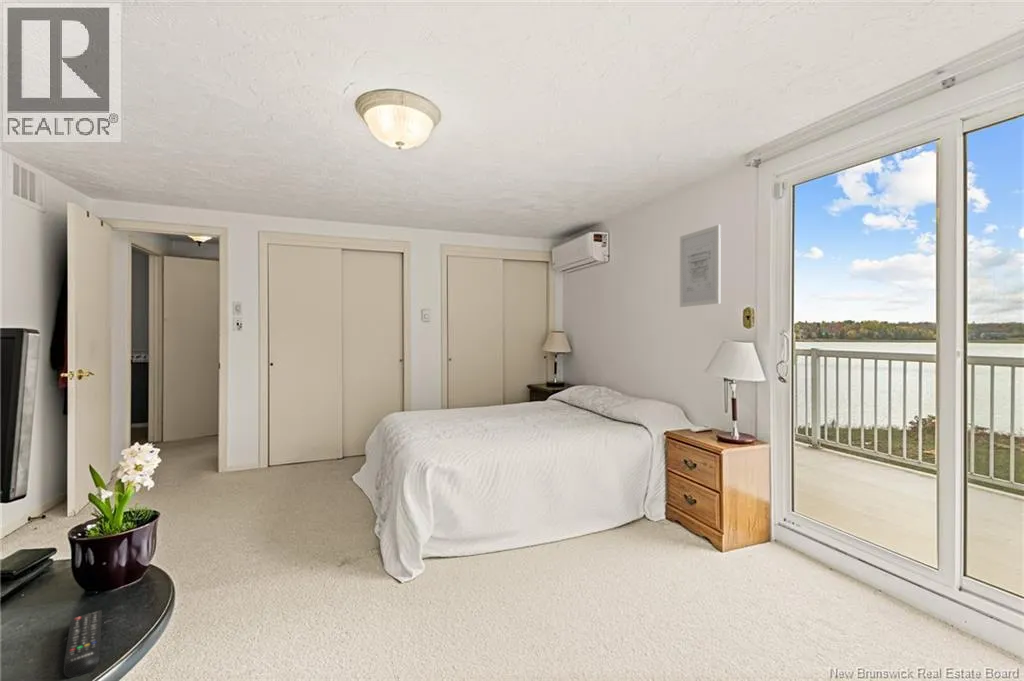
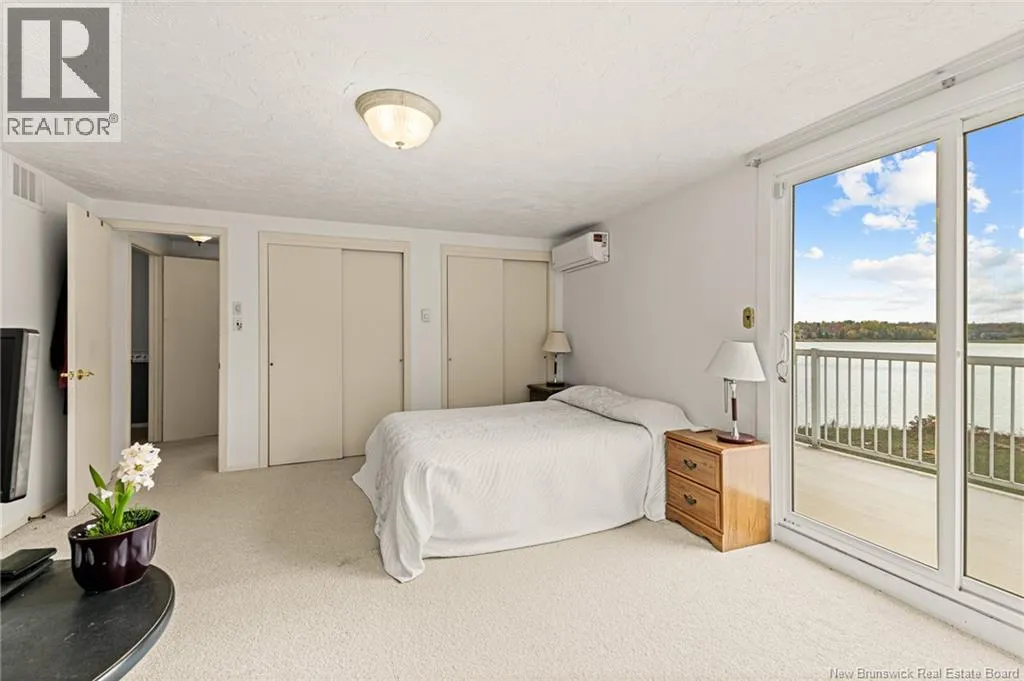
- remote control (84, 639)
- wall art (699, 268)
